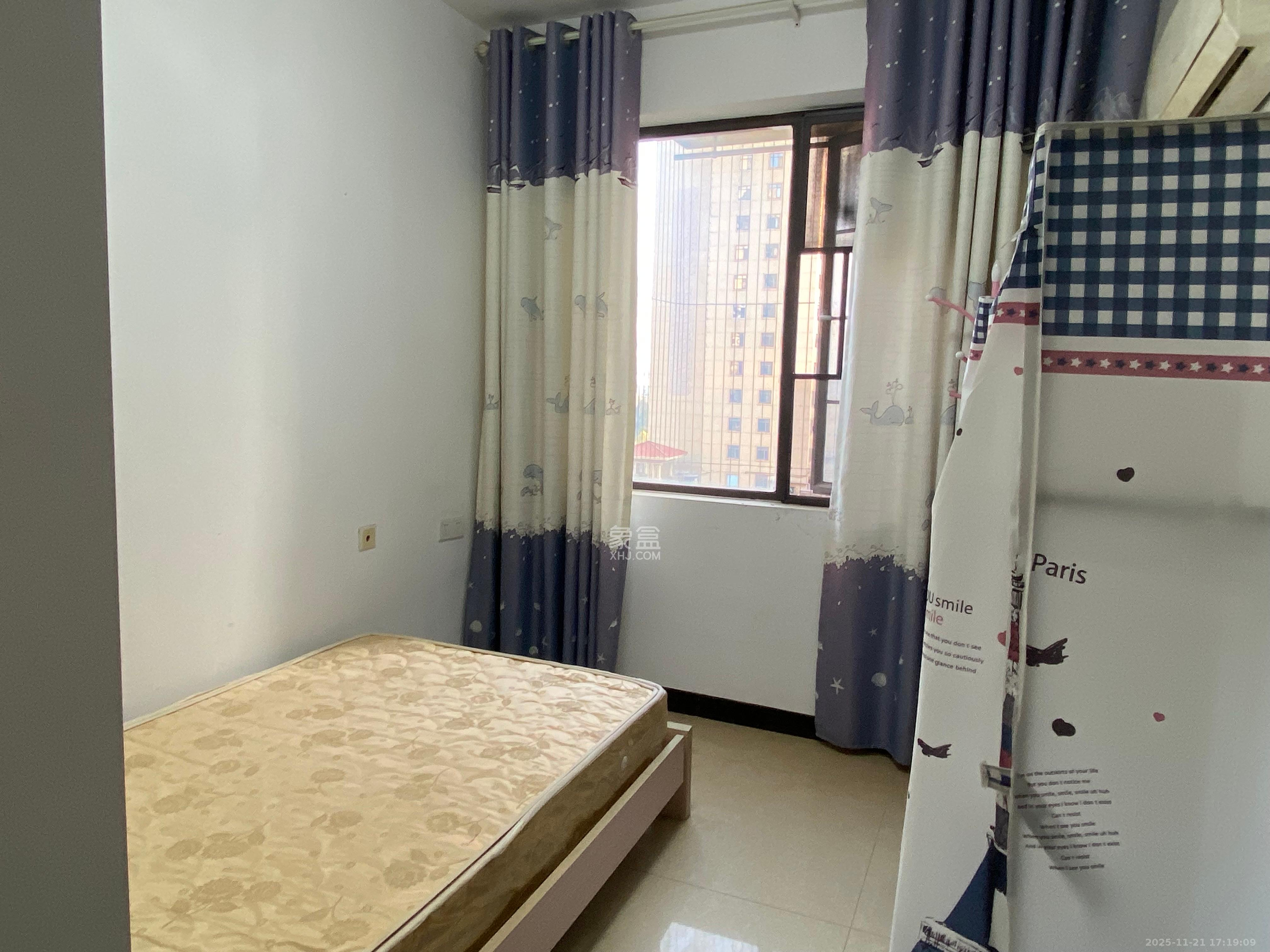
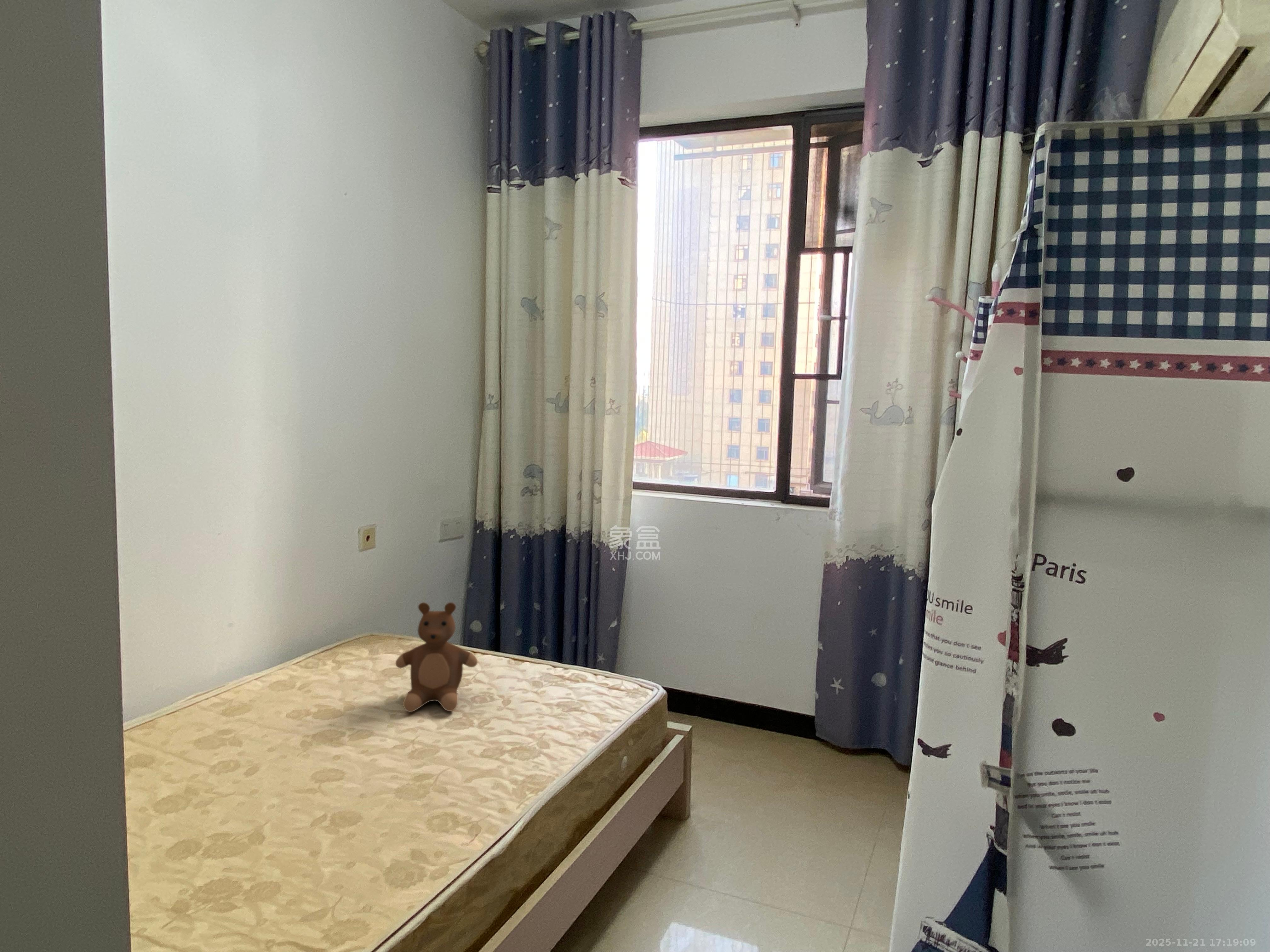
+ teddy bear (435, 654)
